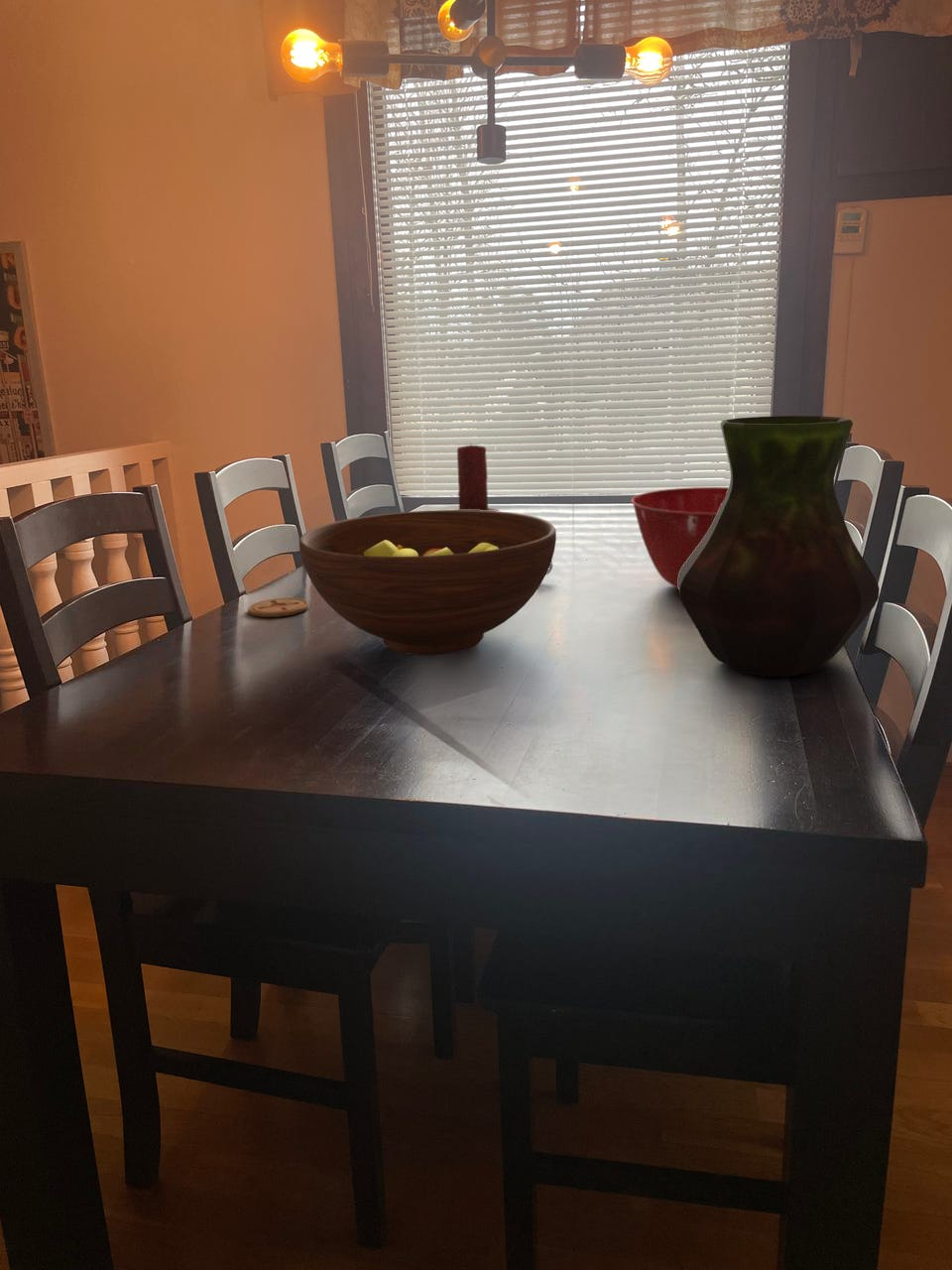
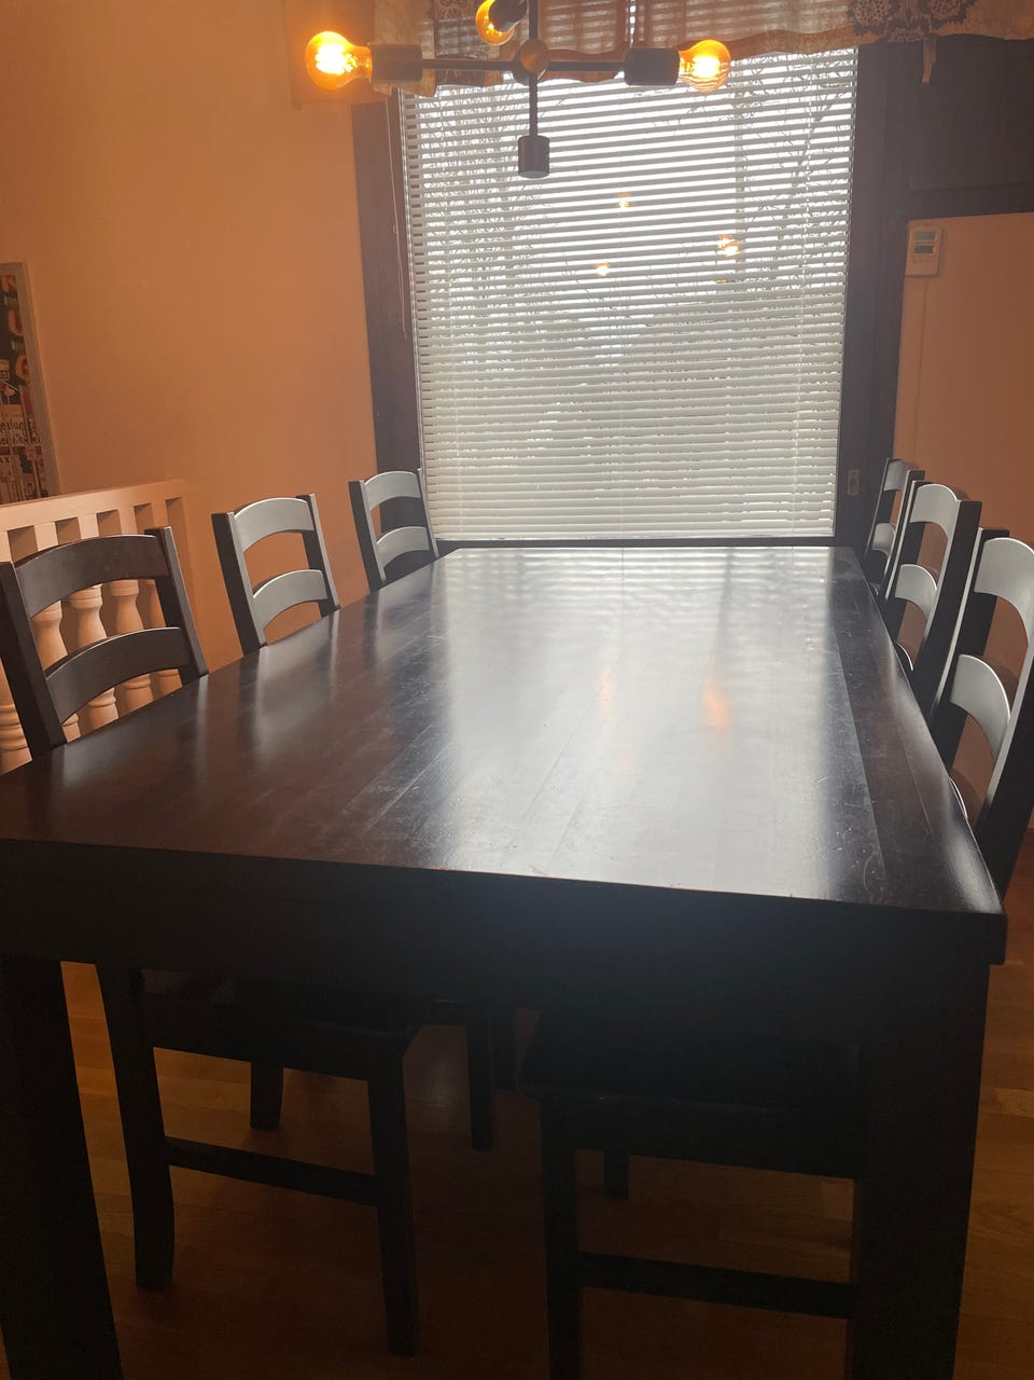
- coaster (279, 607)
- vase (776, 546)
- candle holder (488, 510)
- fruit bowl (430, 587)
- mixing bowl (705, 535)
